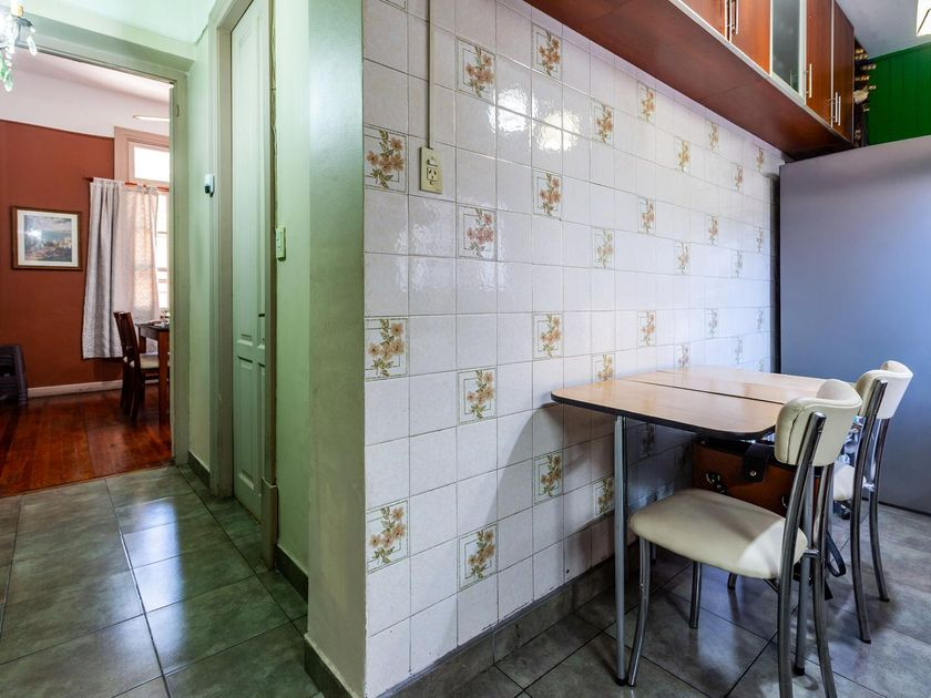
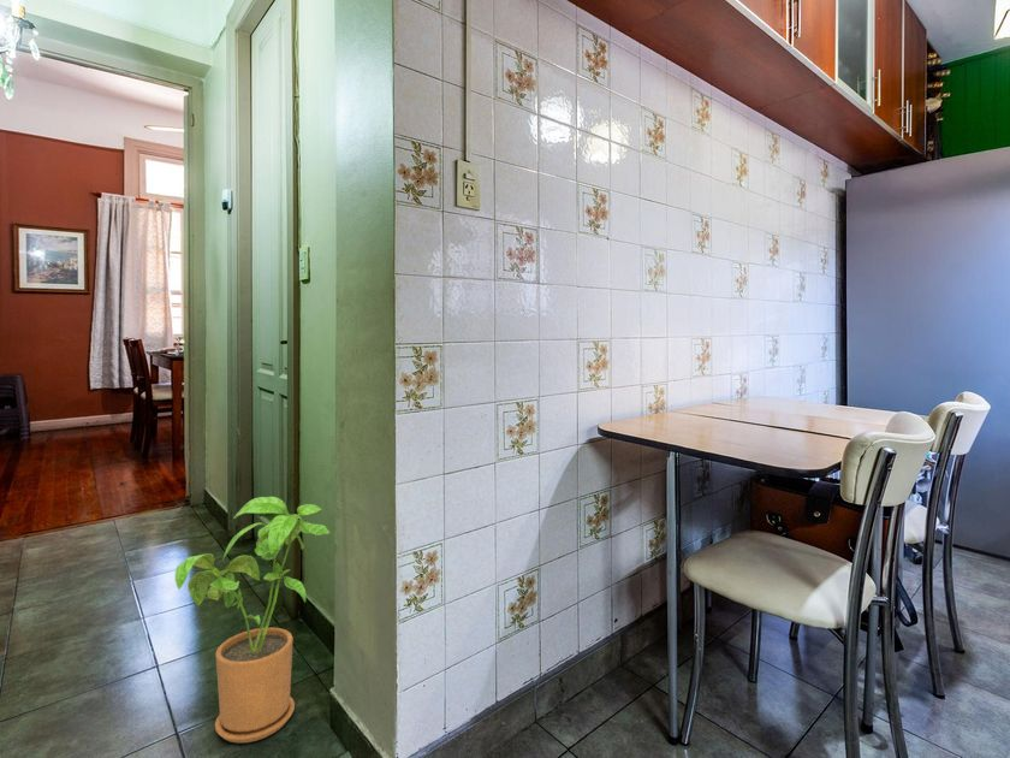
+ house plant (249, 615)
